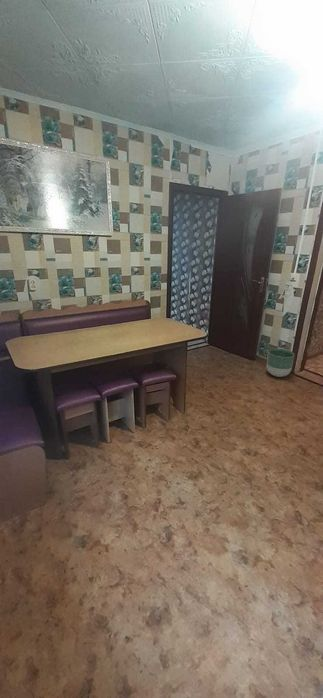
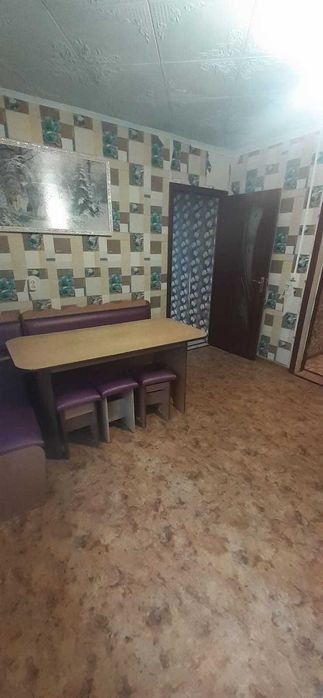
- planter (279, 364)
